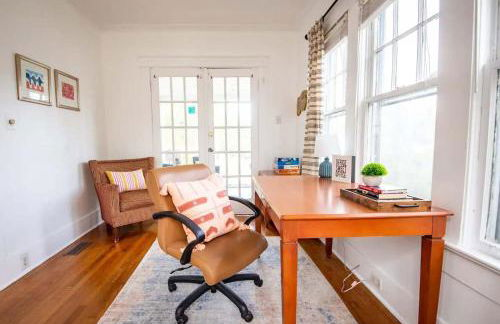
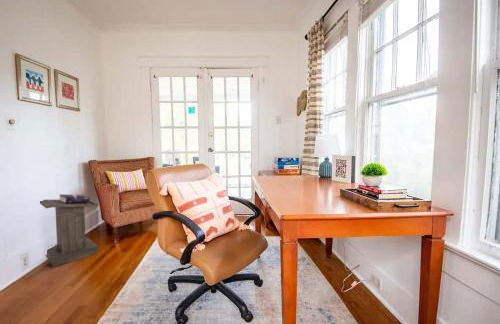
+ lectern (70, 224)
